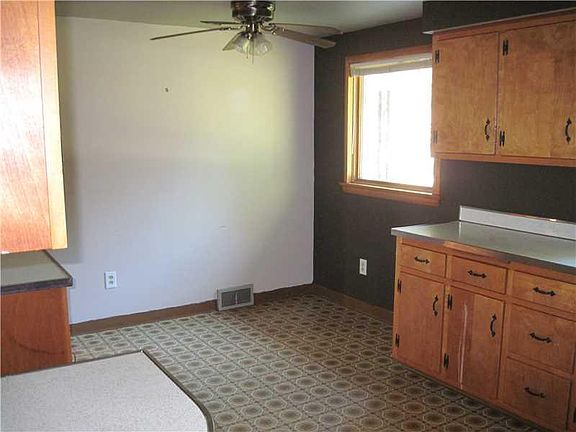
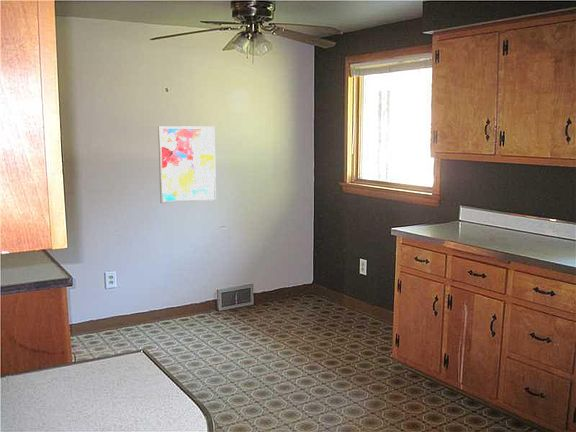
+ wall art (187, 164)
